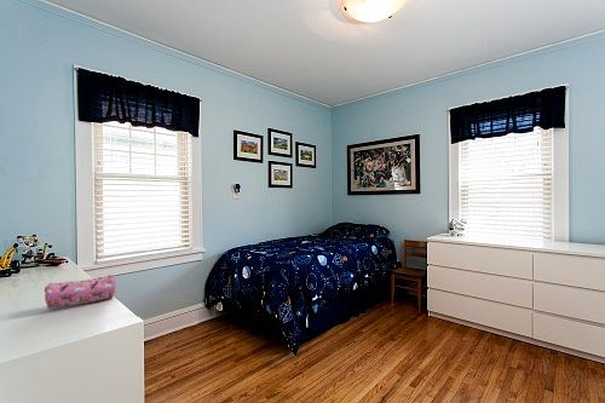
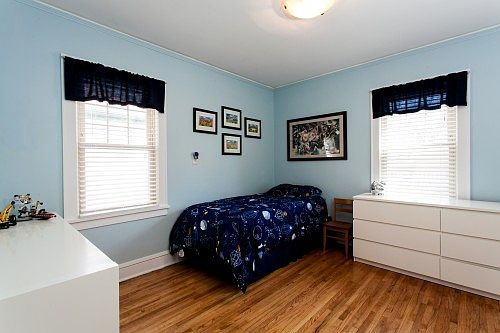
- pencil case (81, 290)
